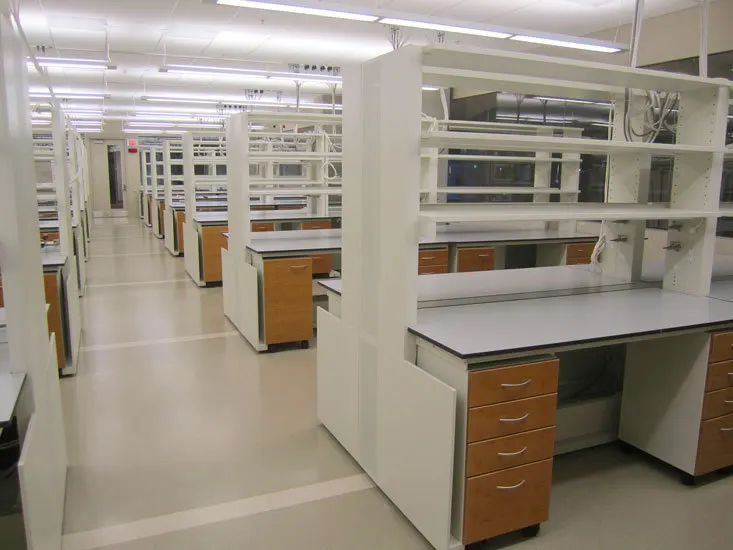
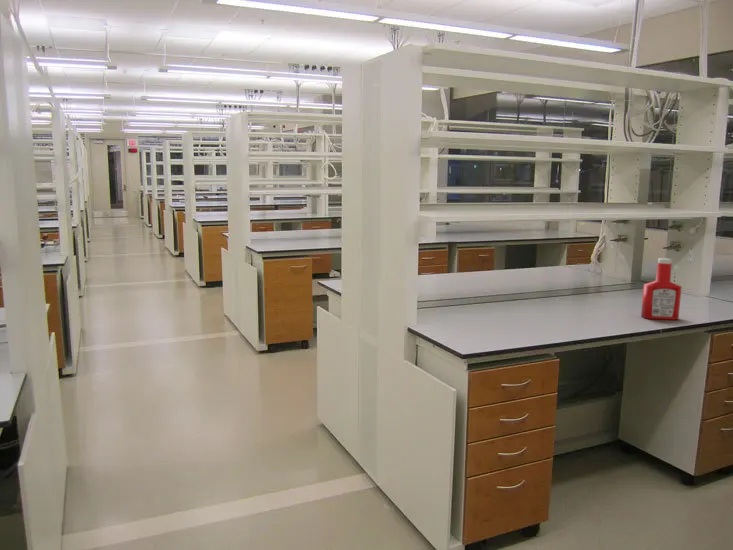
+ soap bottle (662, 288)
